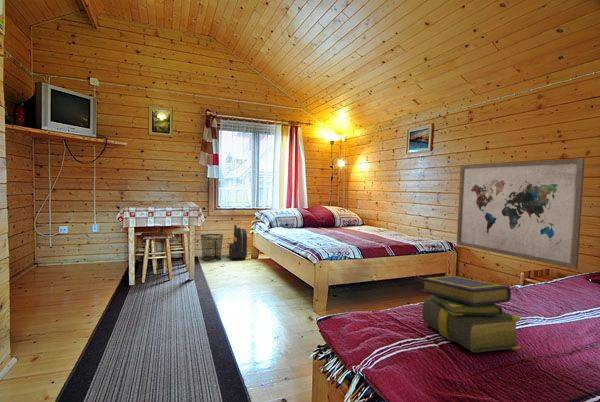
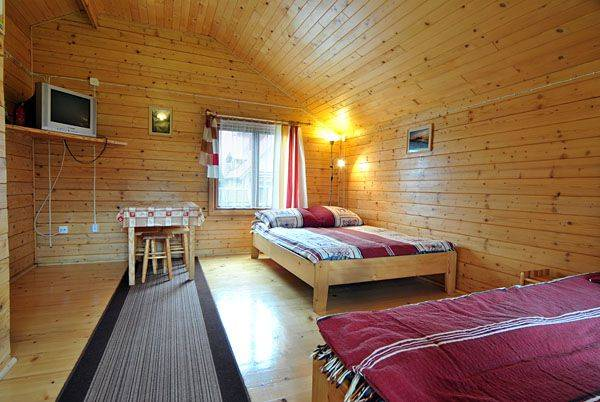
- backpack (240, 241)
- waste bin (211, 247)
- wall art (509, 208)
- stack of books (463, 307)
